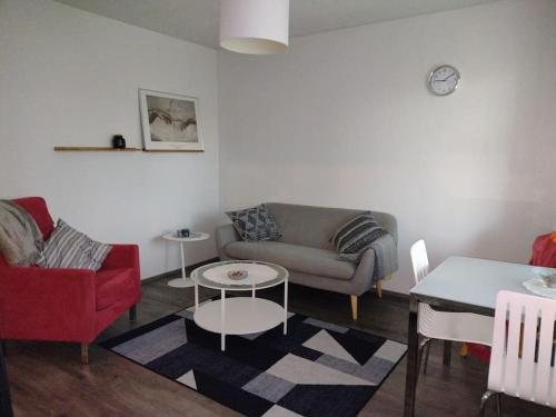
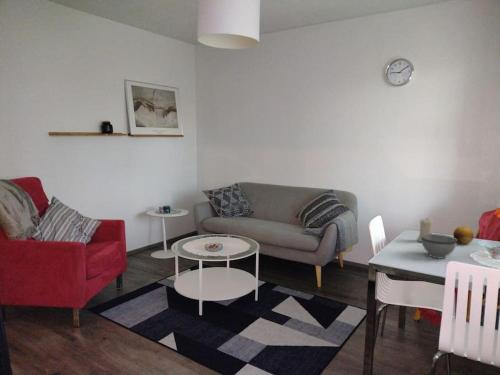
+ bowl (438, 247)
+ fruit (463, 234)
+ candle (426, 229)
